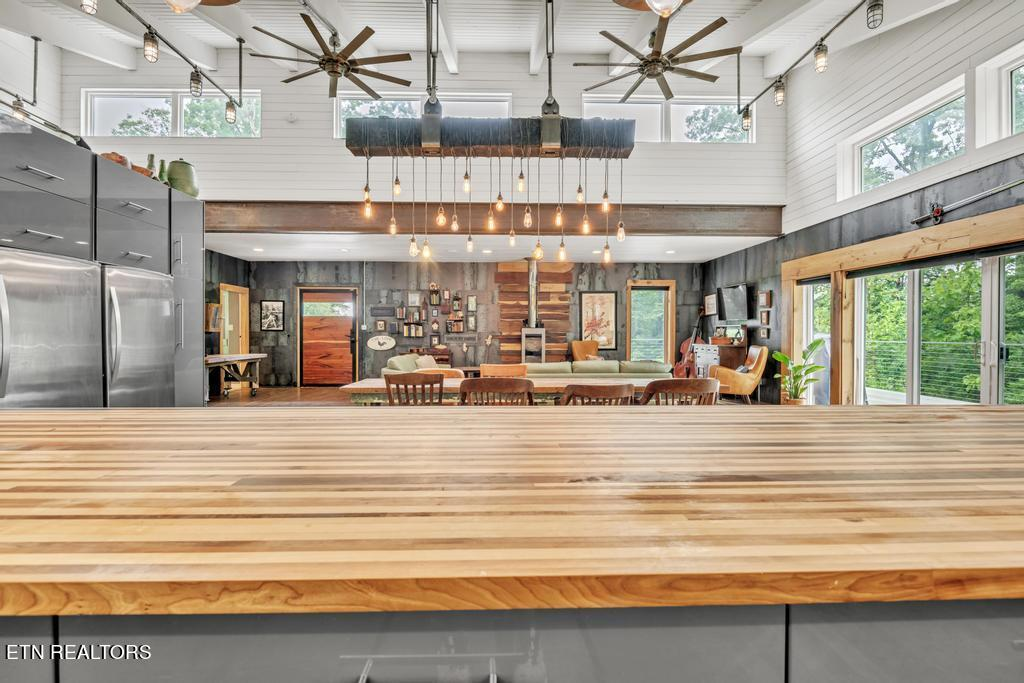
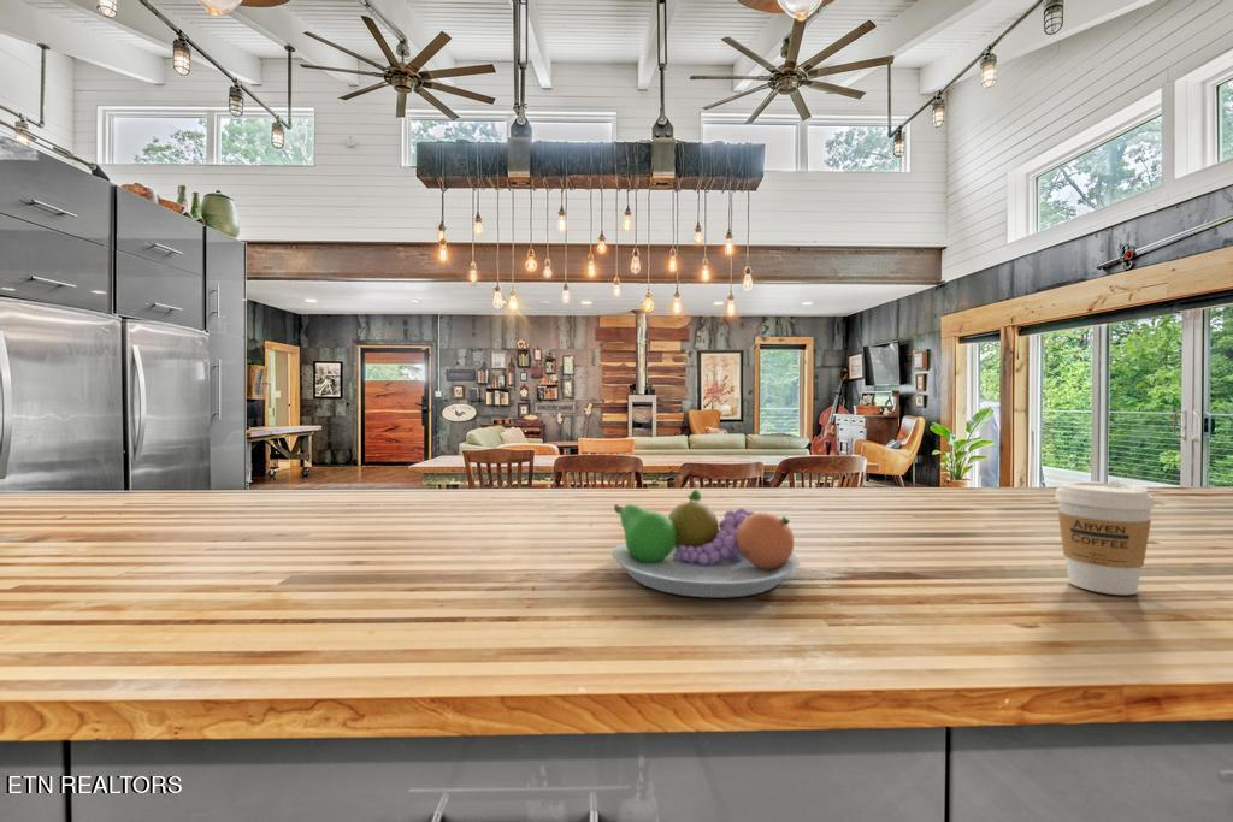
+ fruit bowl (697, 534)
+ coffee cup (1102, 534)
